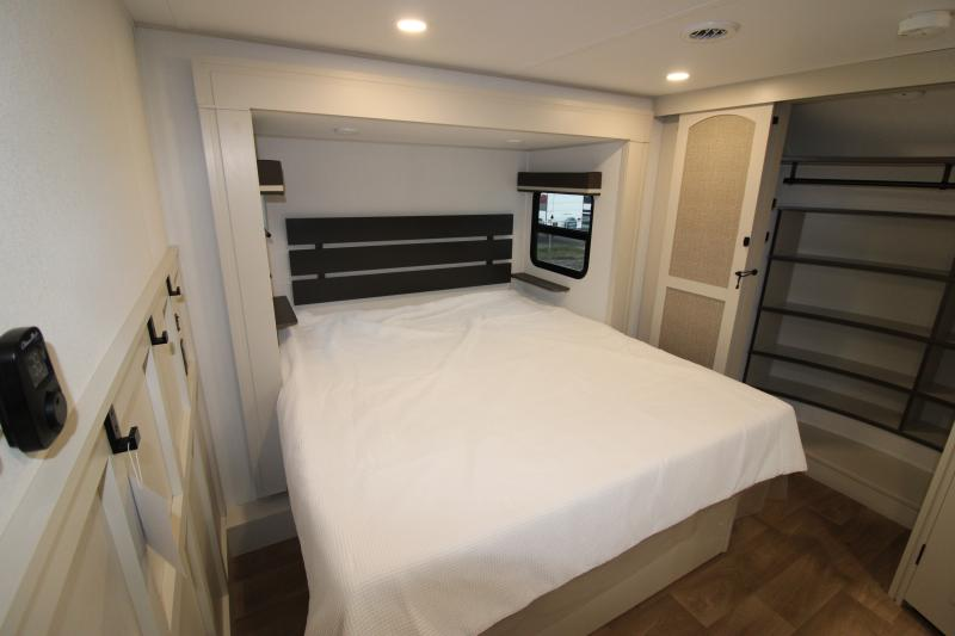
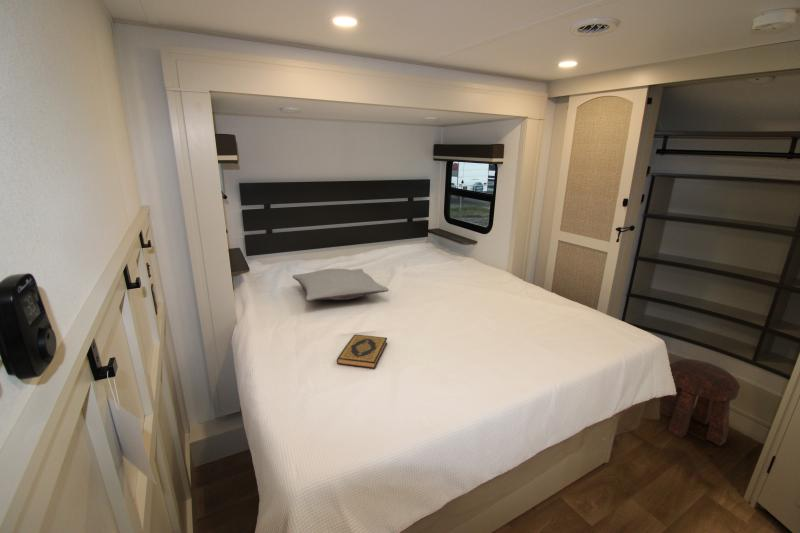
+ pillow (338, 283)
+ stool (697, 398)
+ hardback book (363, 350)
